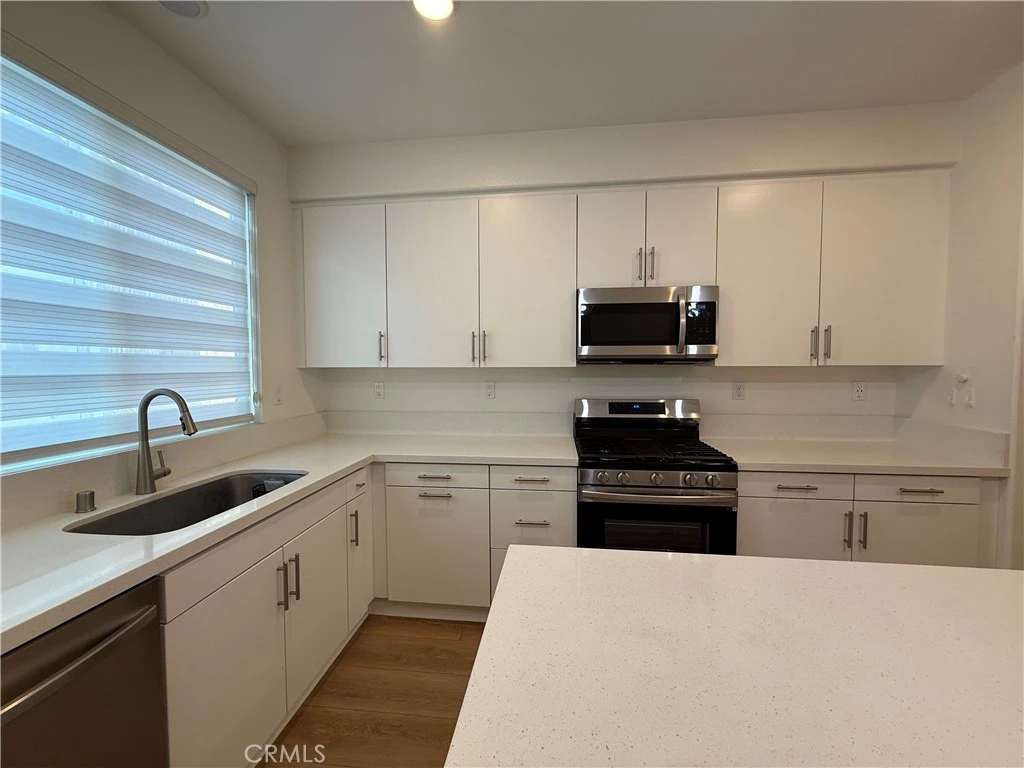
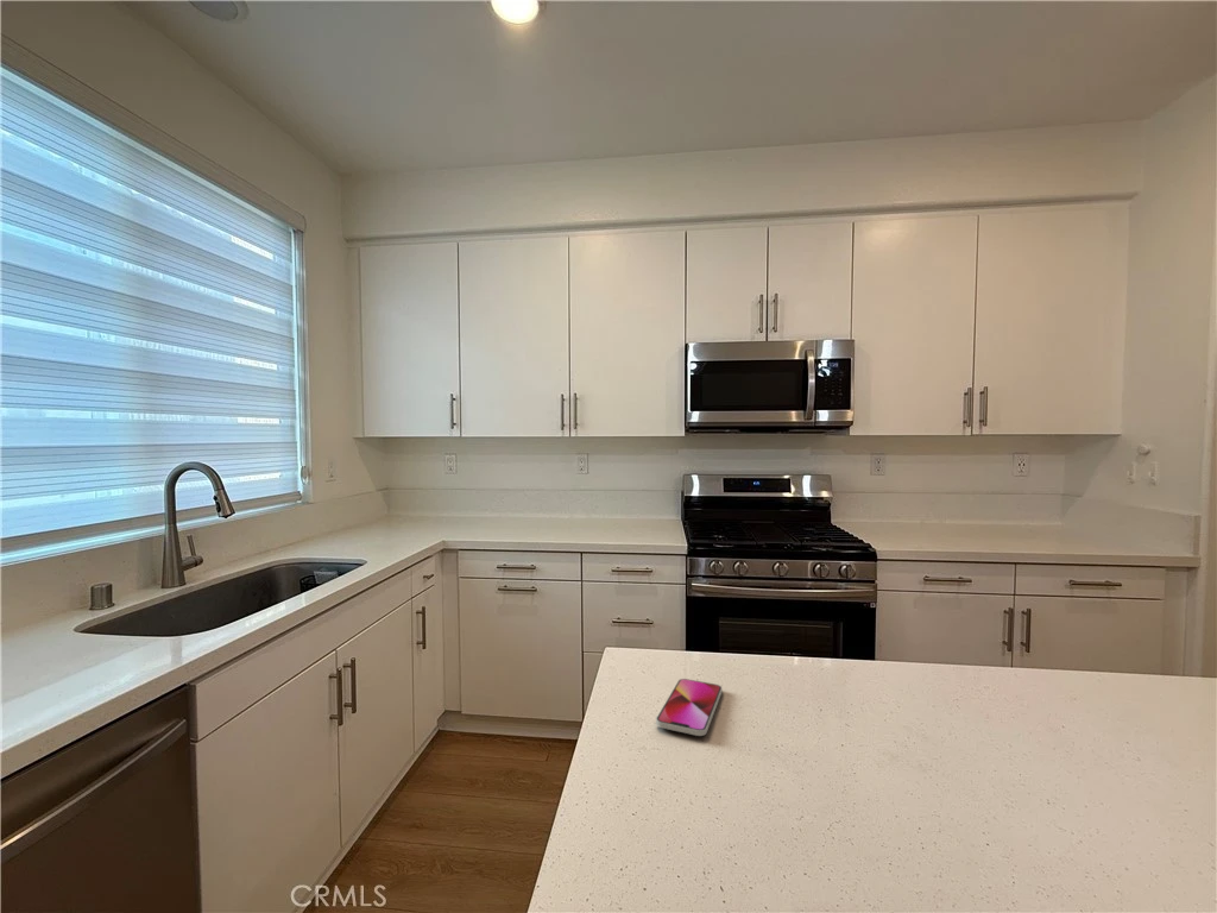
+ smartphone (691, 704)
